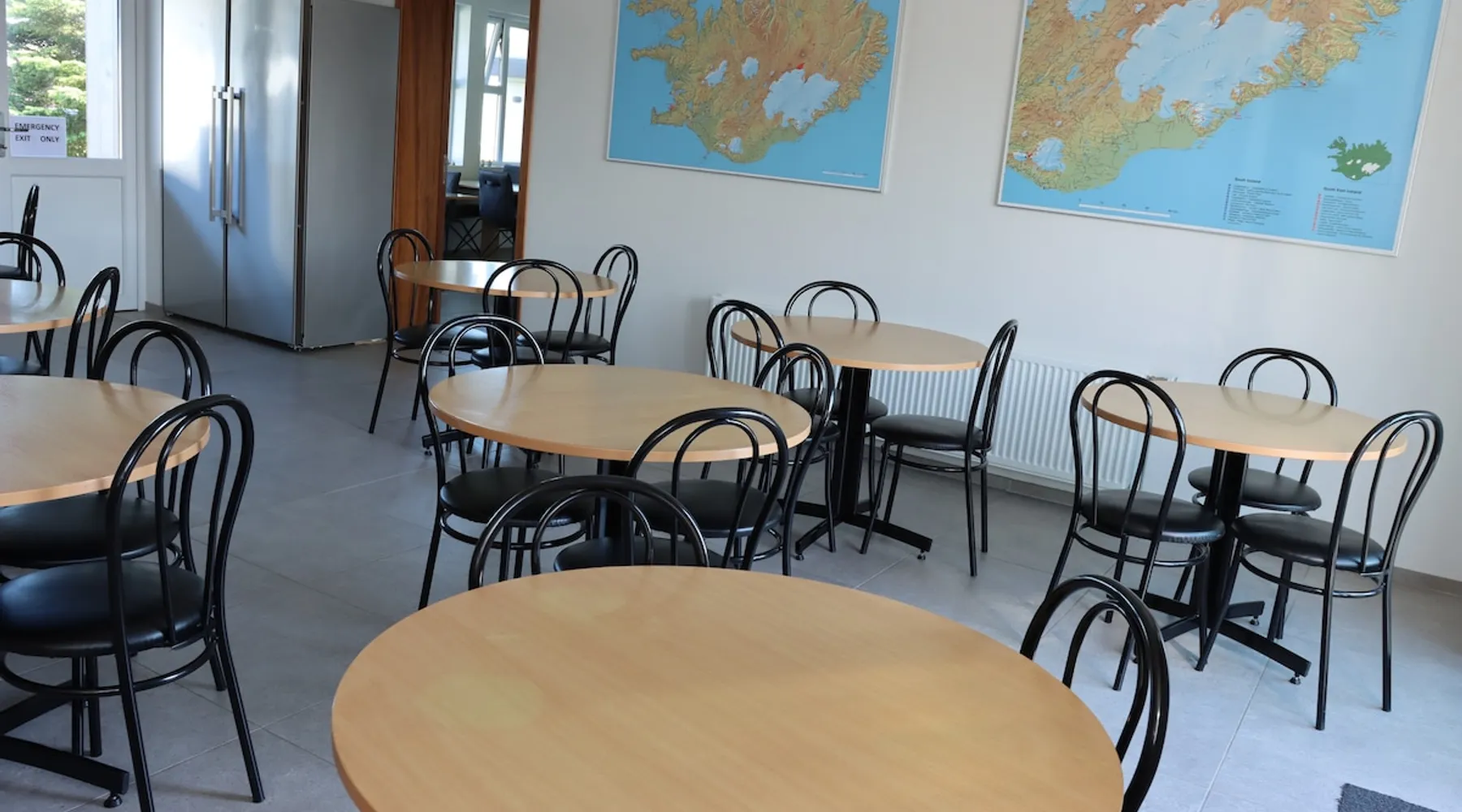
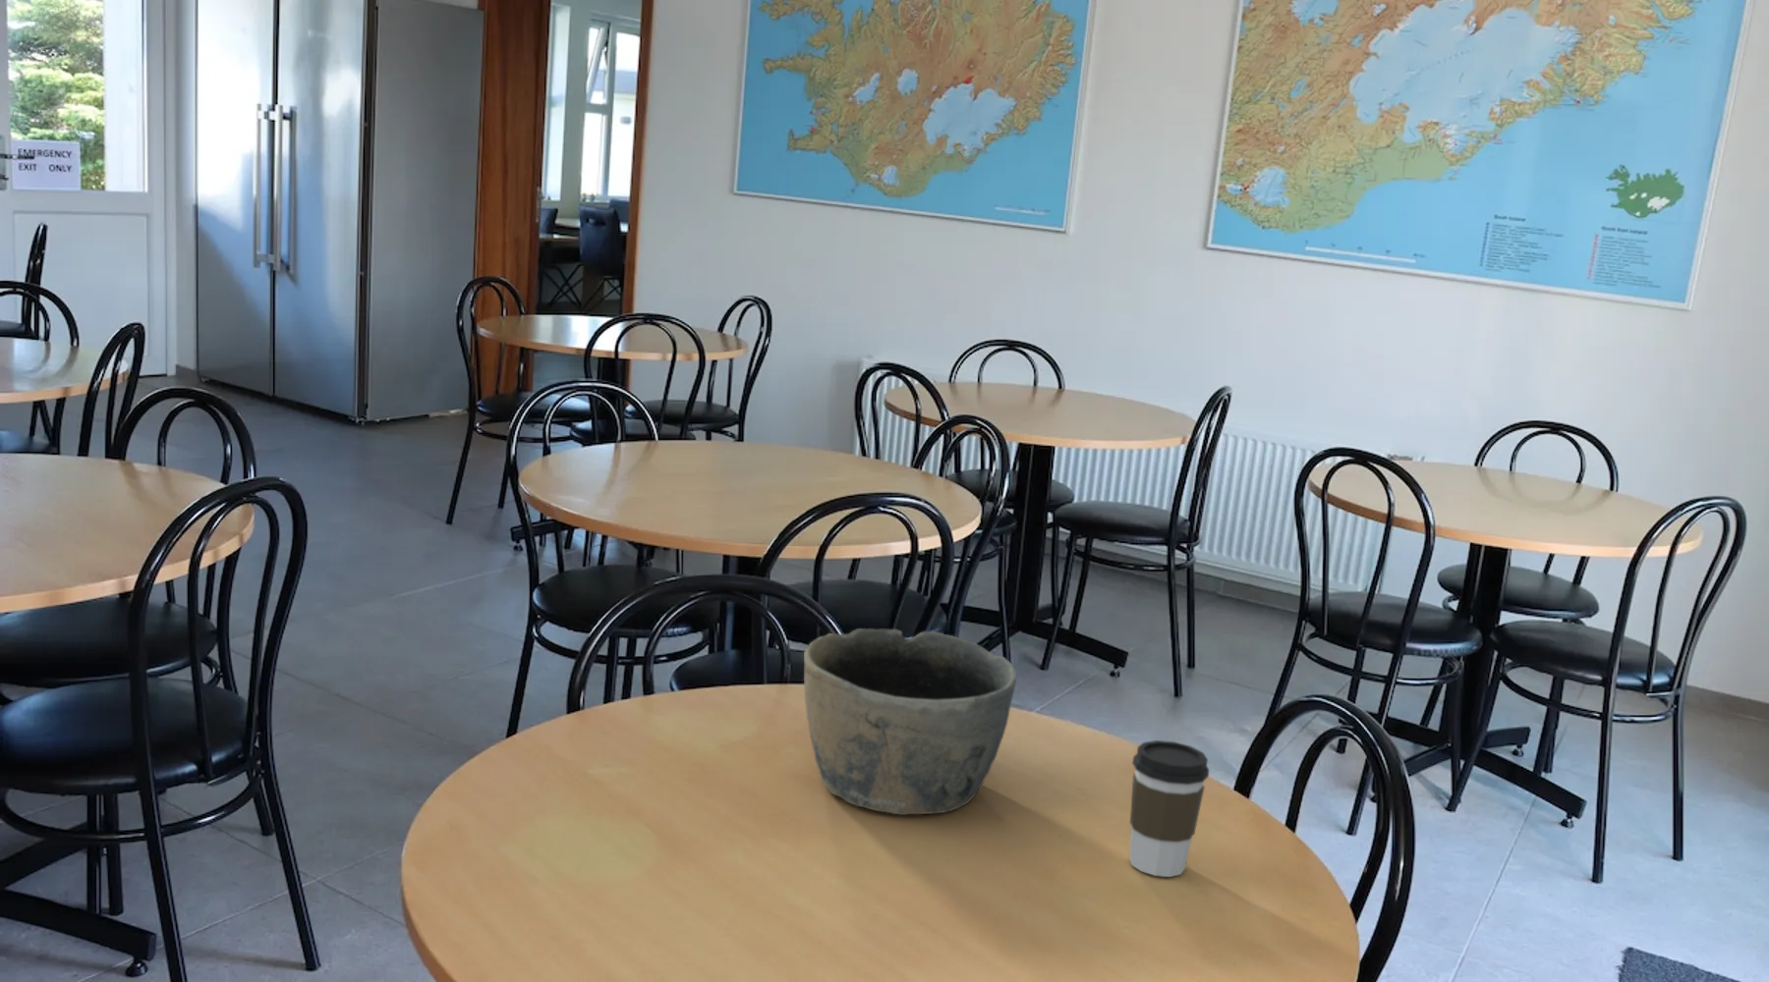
+ bowl (904, 721)
+ coffee cup (1164, 809)
